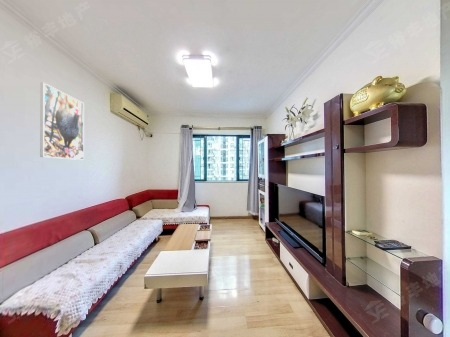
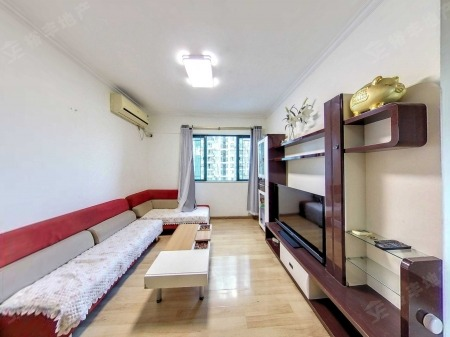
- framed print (65, 126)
